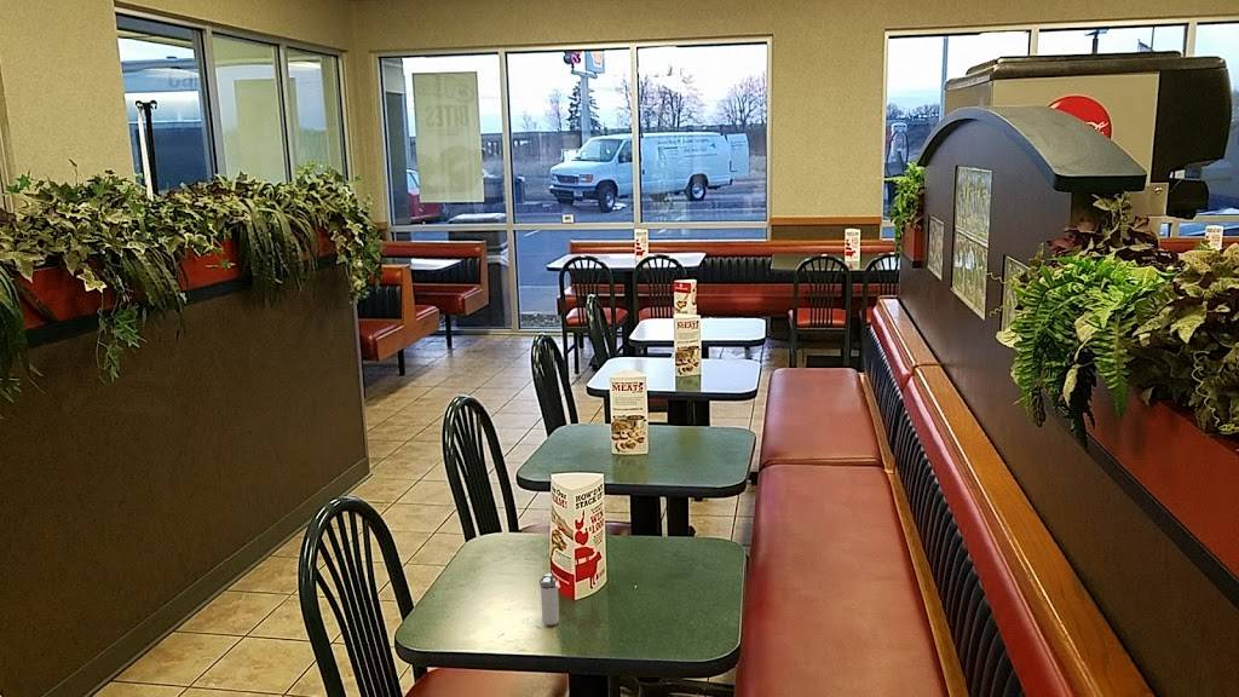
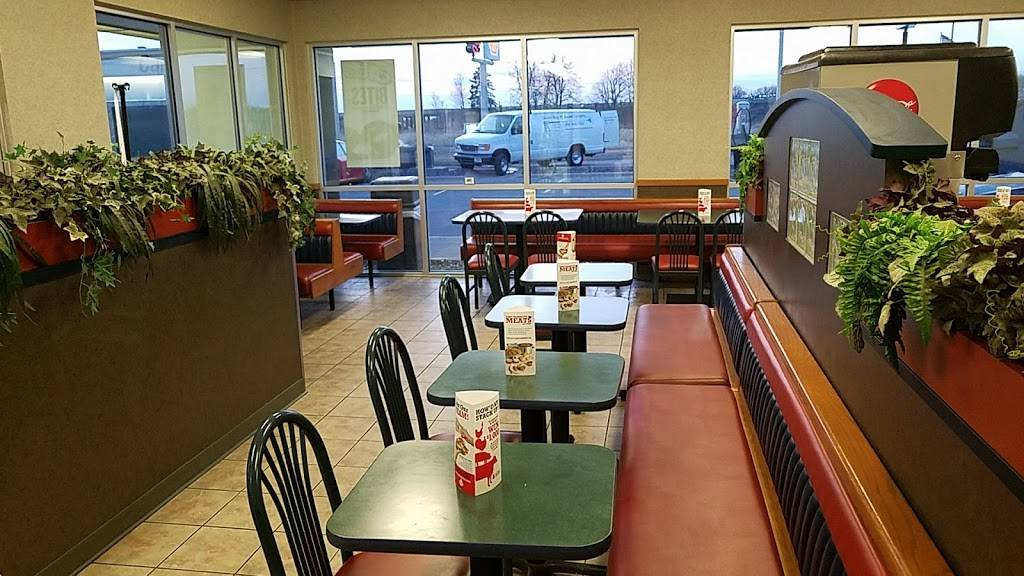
- shaker (549, 599)
